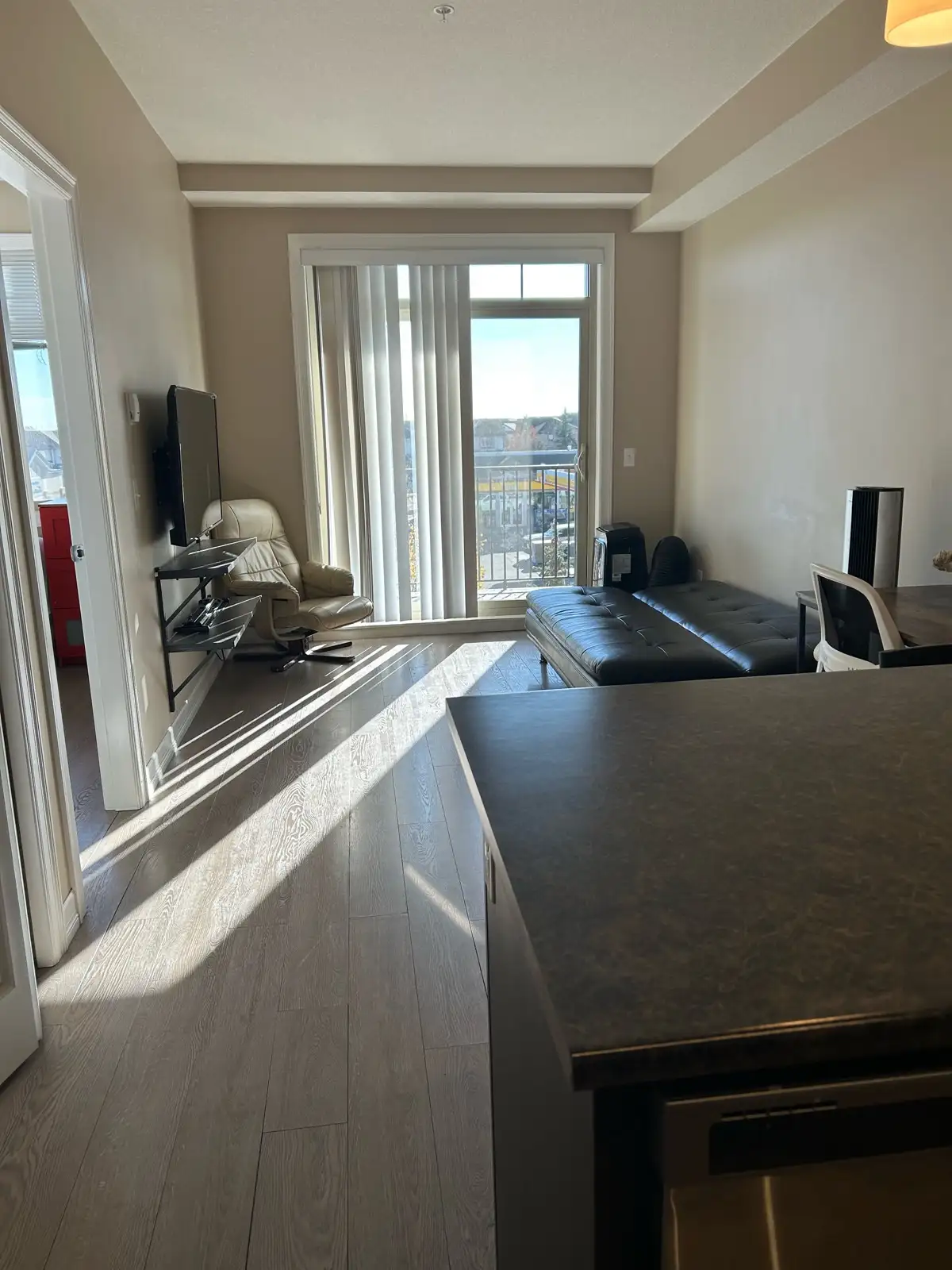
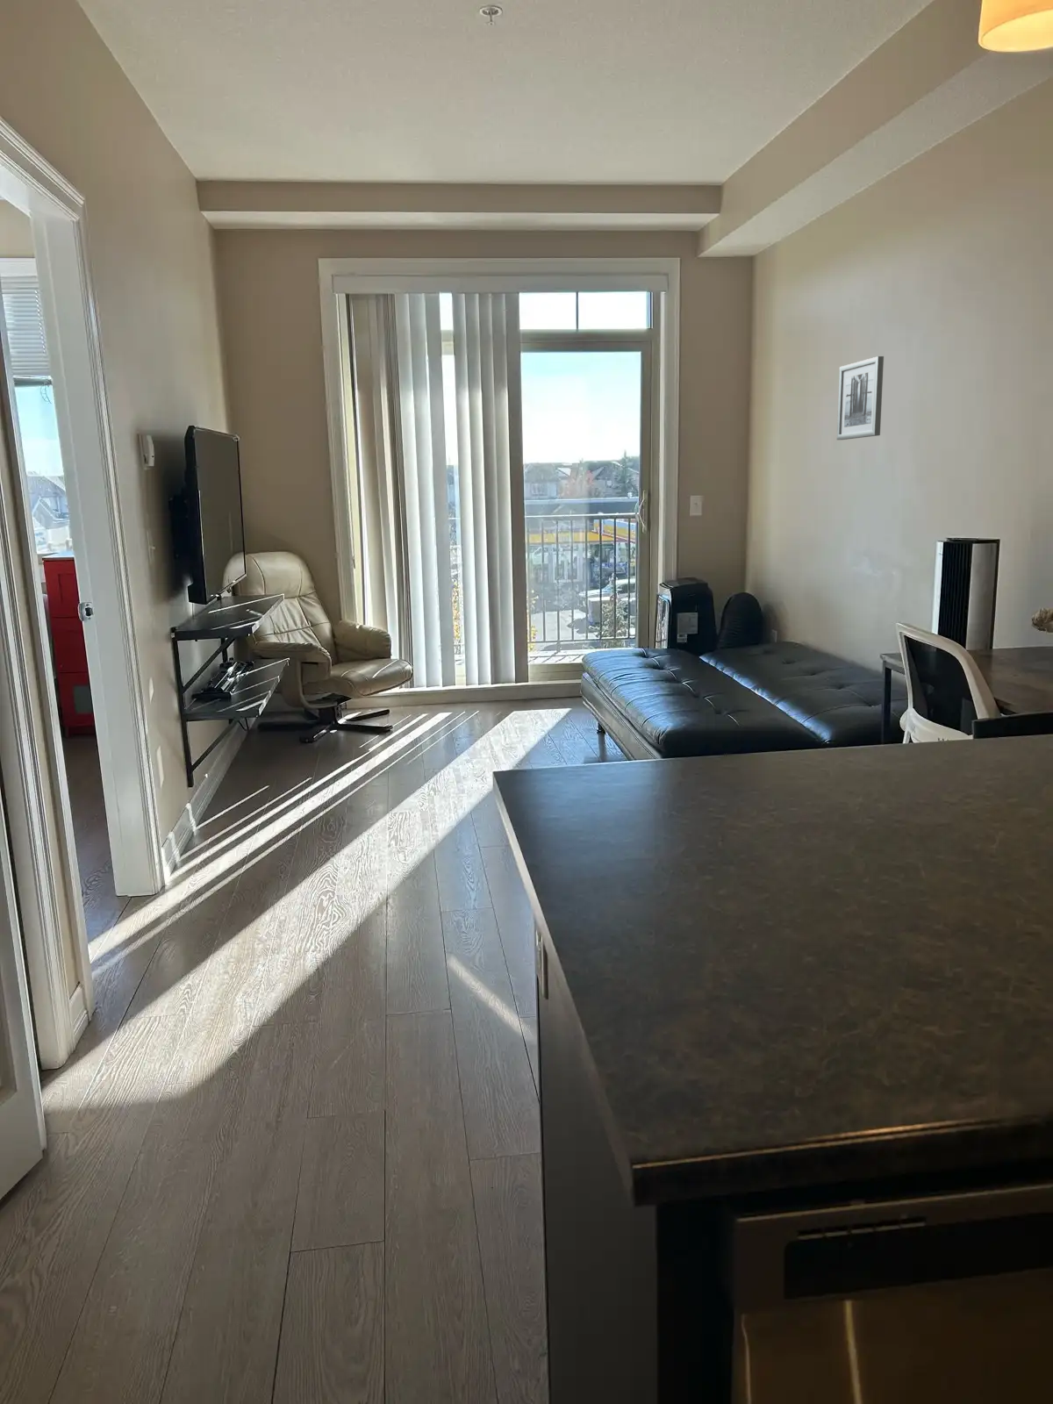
+ wall art (858, 399)
